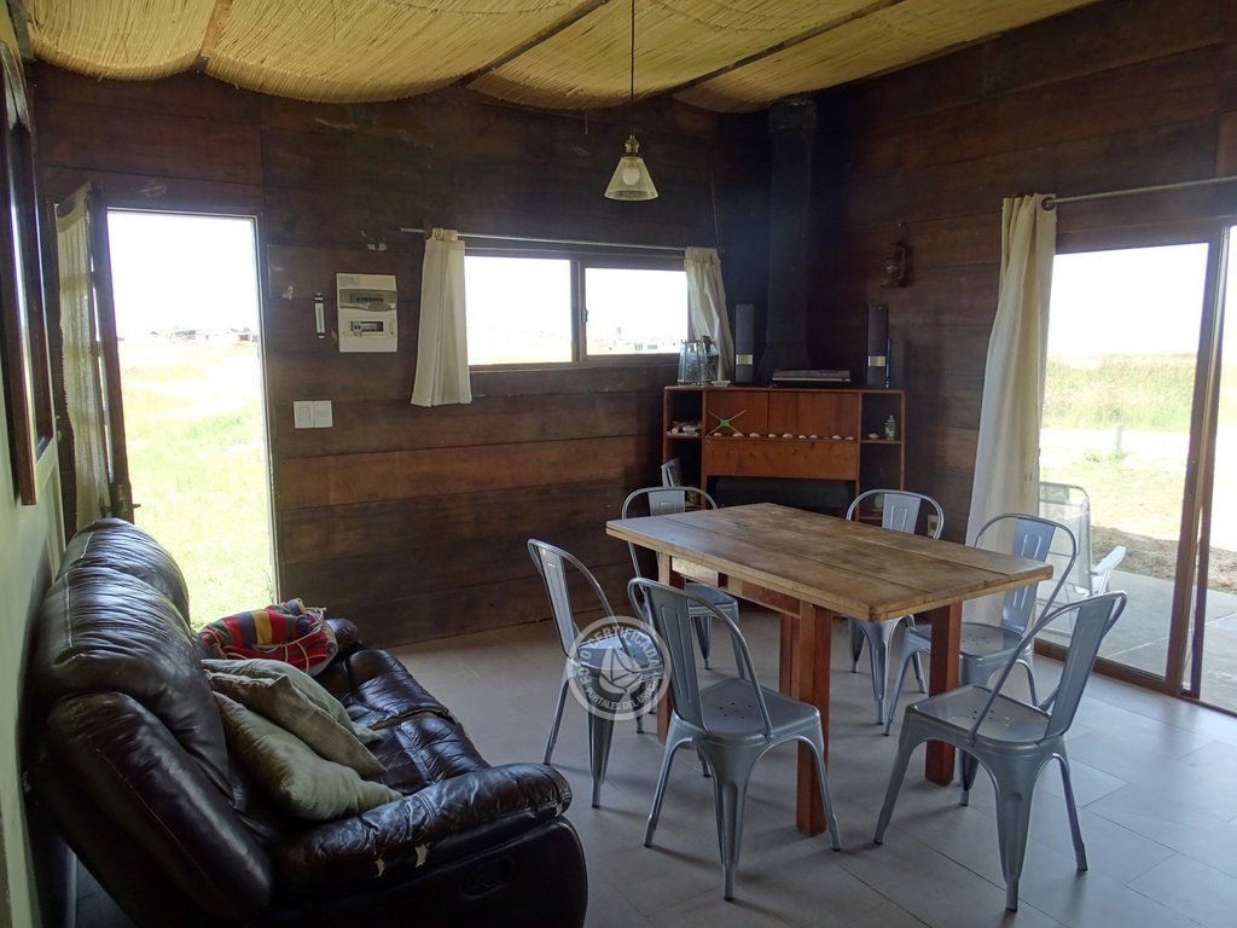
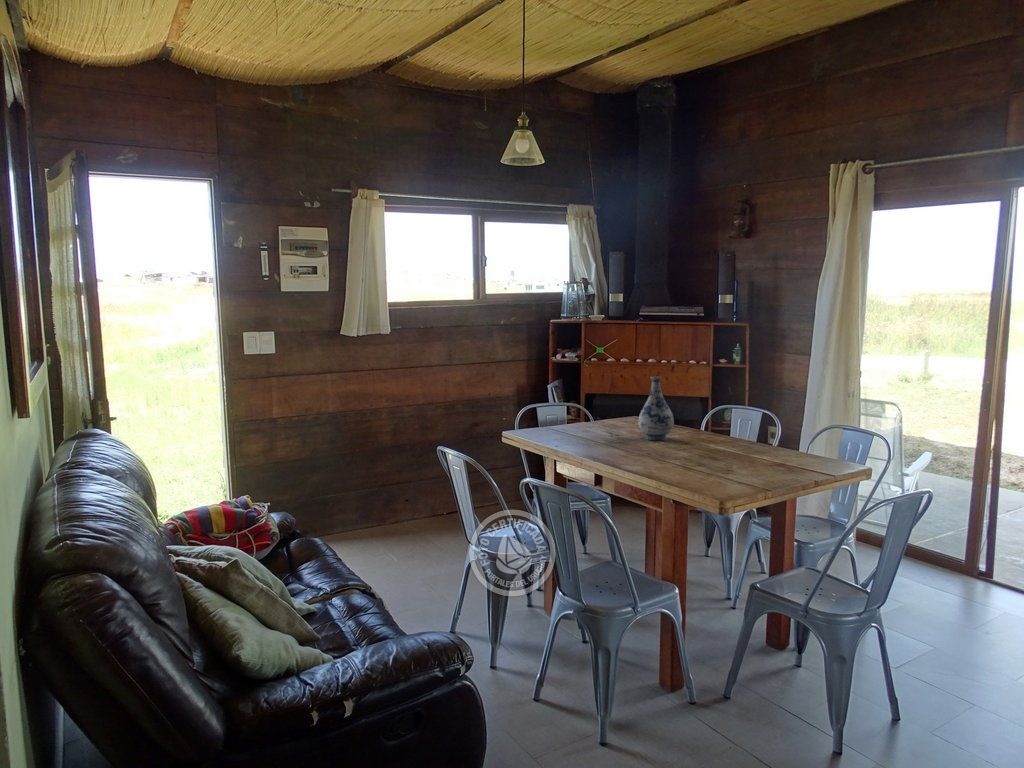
+ vase (656, 407)
